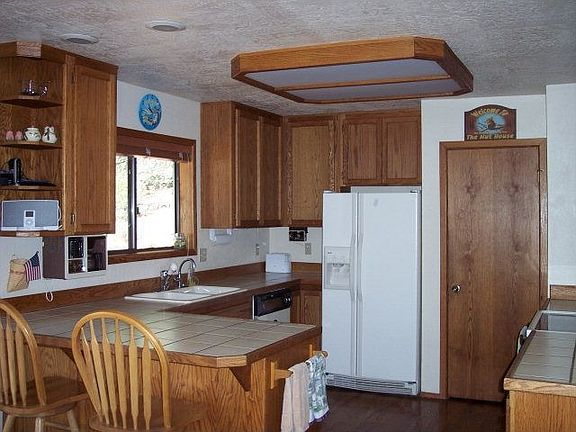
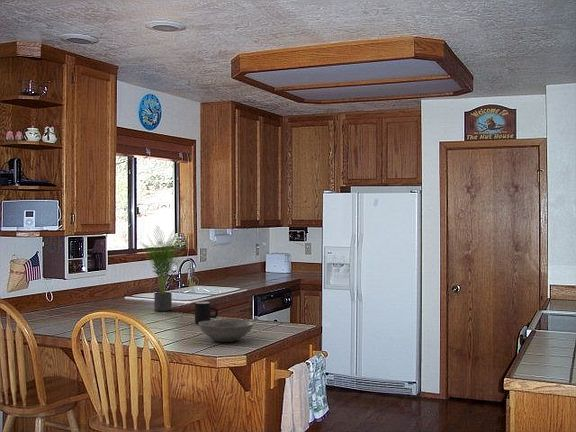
+ bowl (226, 330)
+ potted plant (163, 266)
+ mug (206, 312)
